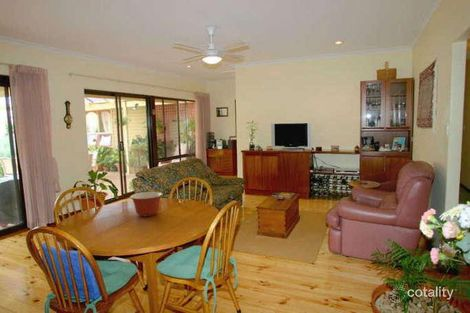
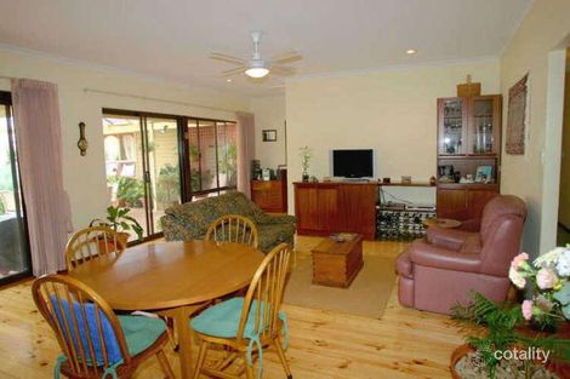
- mixing bowl (146, 204)
